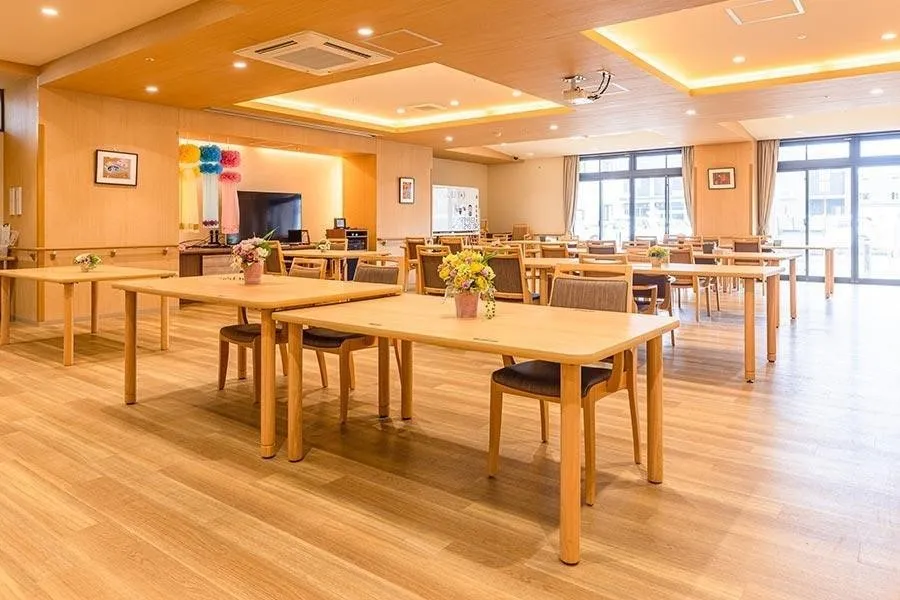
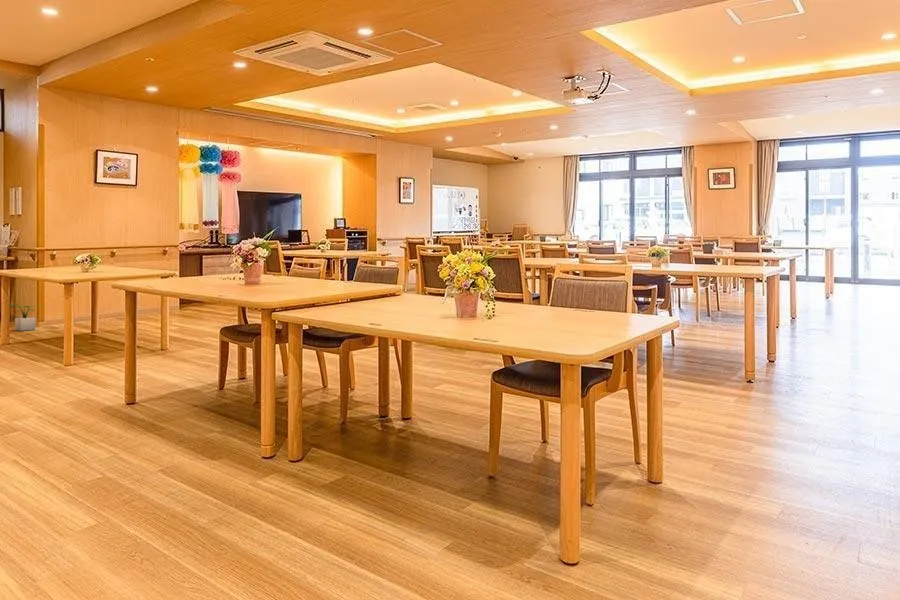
+ potted plant (23, 316)
